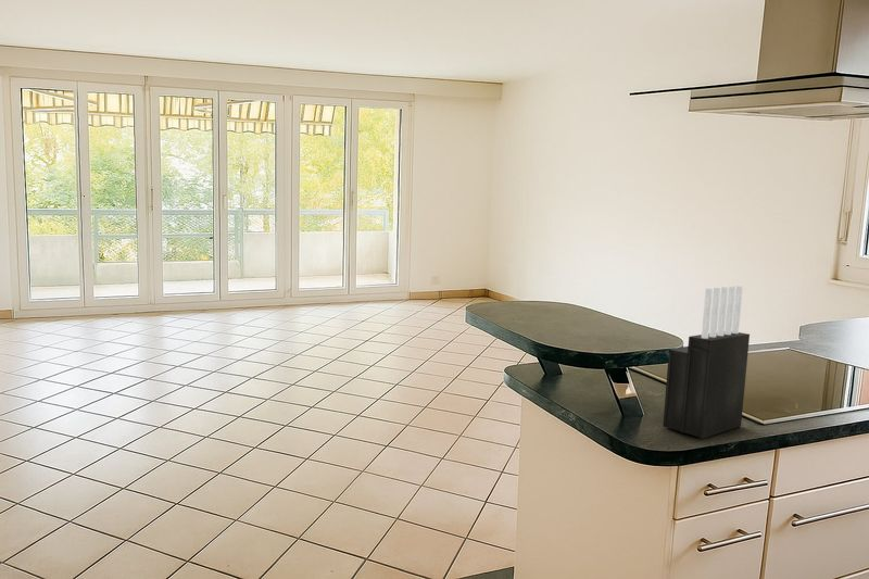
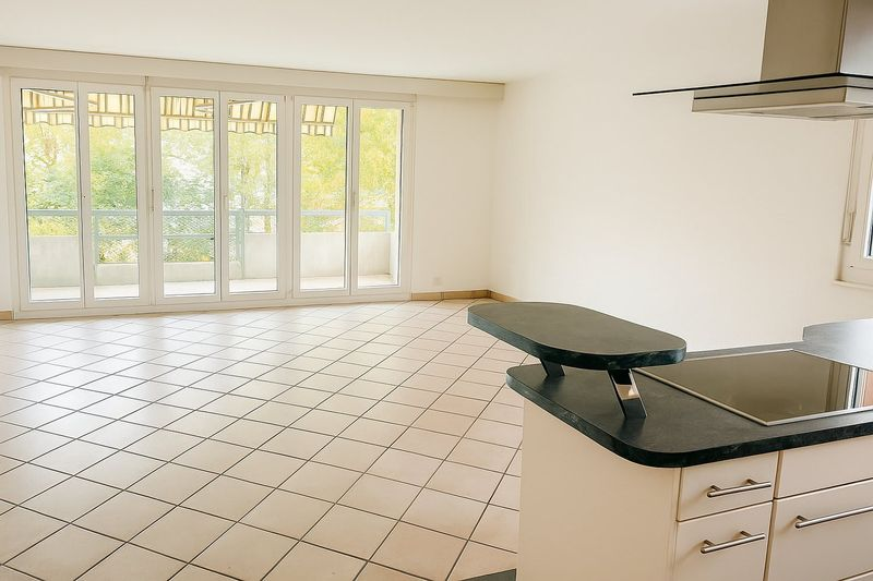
- knife block (704, 355)
